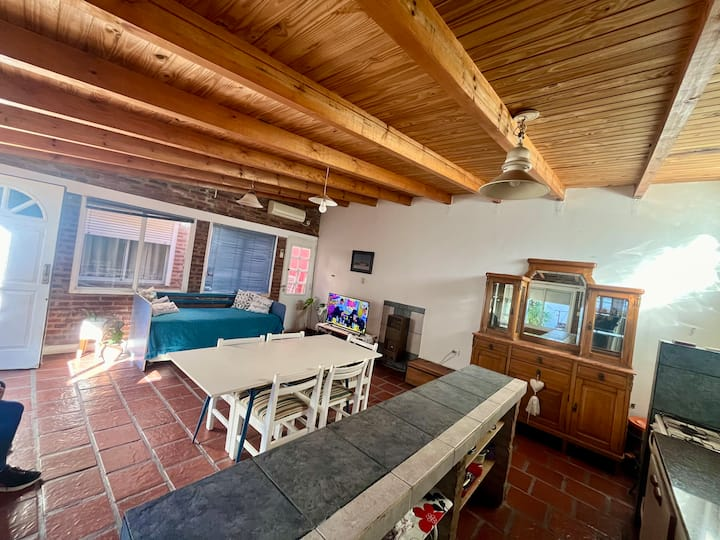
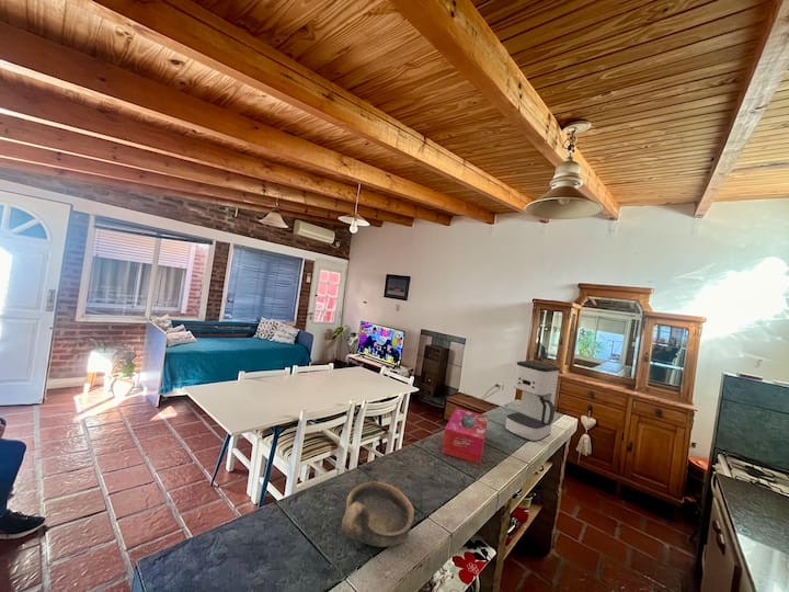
+ coffee maker (534, 399)
+ oil lamp (373, 511)
+ tissue box (466, 432)
